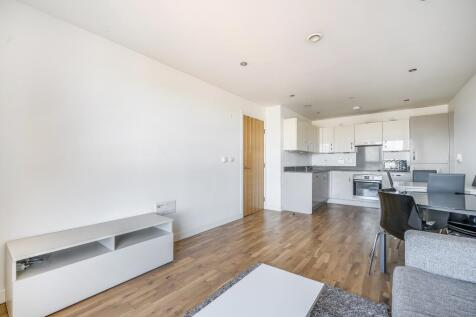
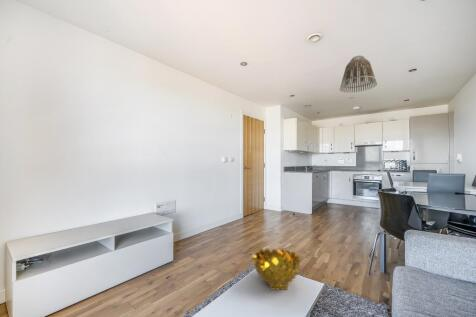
+ decorative bowl (276, 268)
+ lamp shade (358, 72)
